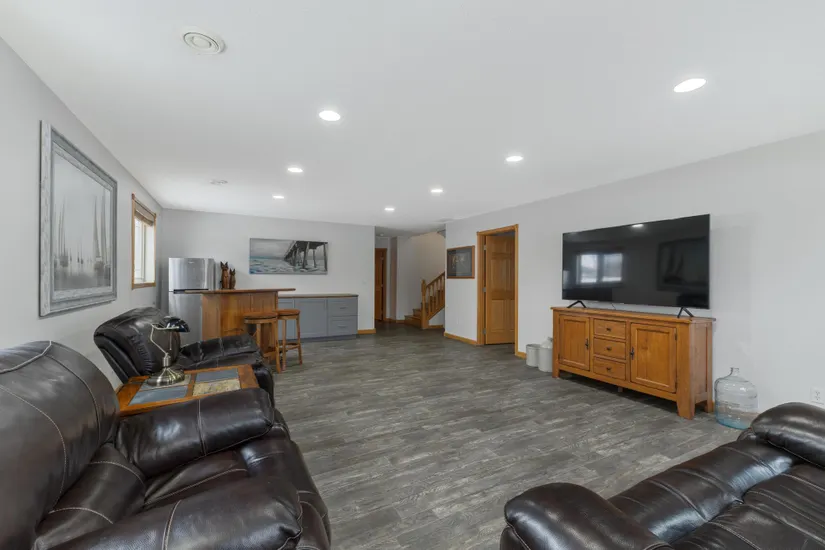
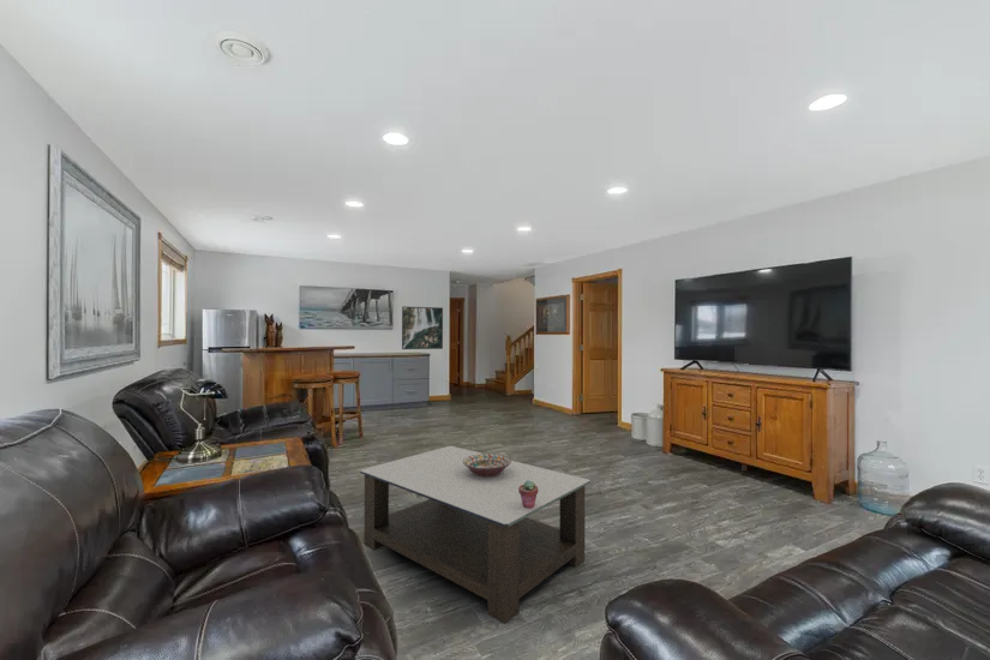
+ coffee table (470, 514)
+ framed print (422, 328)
+ potted succulent (528, 492)
+ decorative bowl (486, 466)
